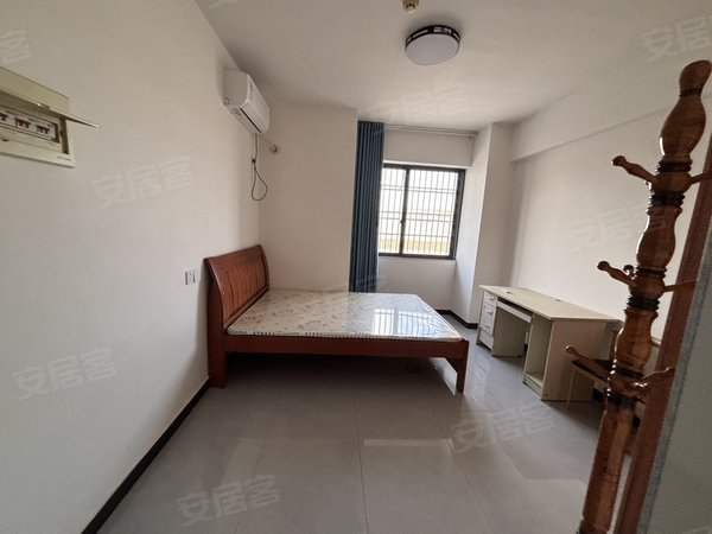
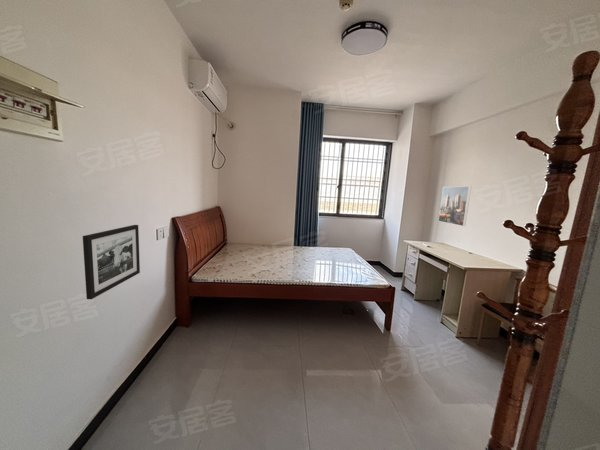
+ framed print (453, 205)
+ picture frame (115, 257)
